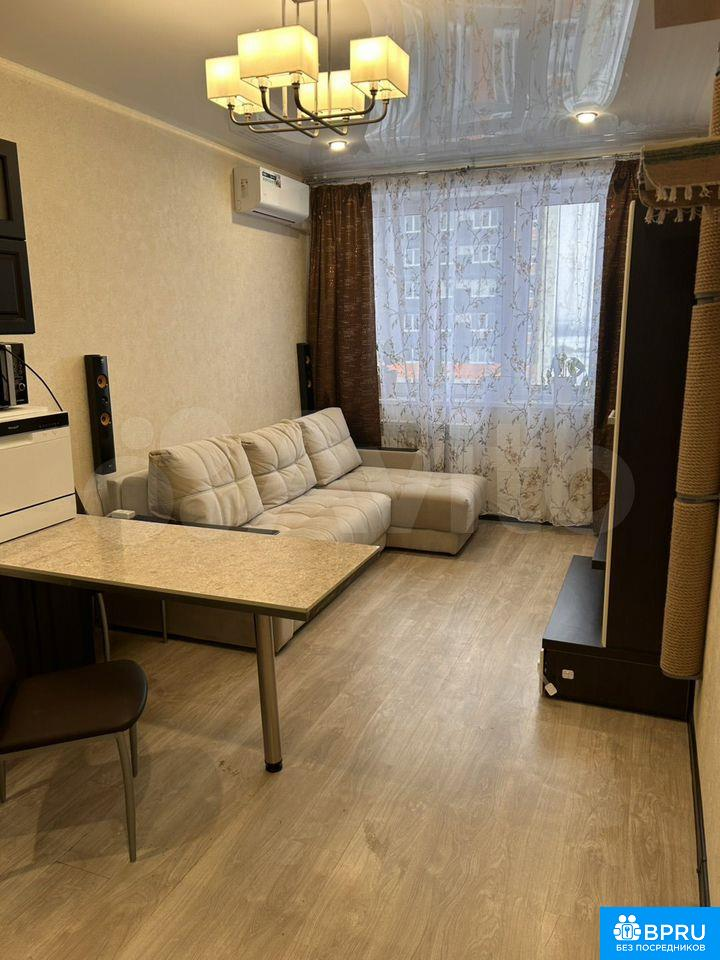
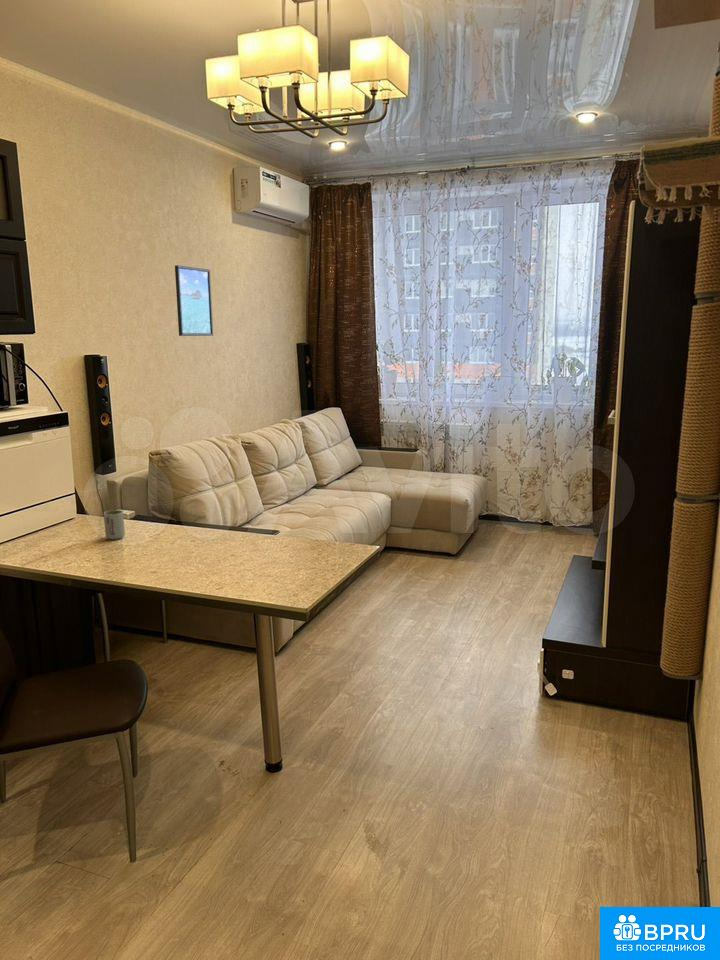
+ cup (114, 524)
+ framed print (194, 302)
